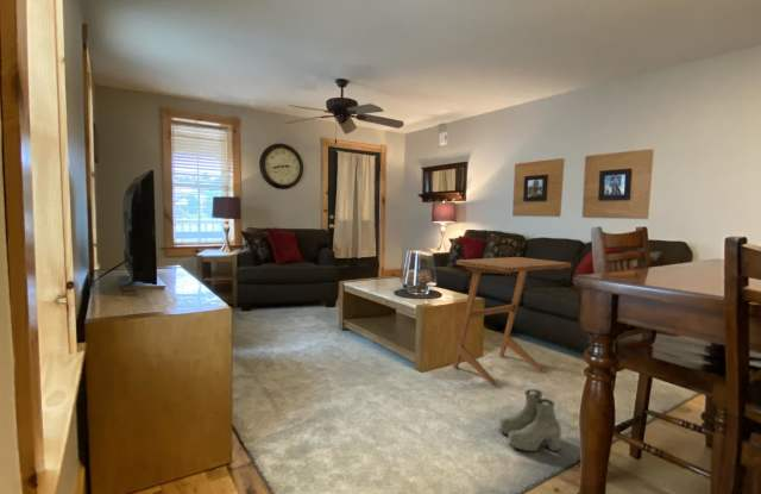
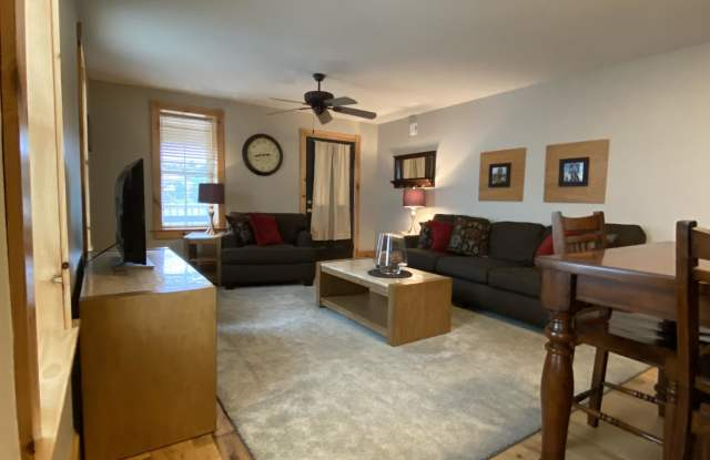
- boots (529, 418)
- side table (508, 318)
